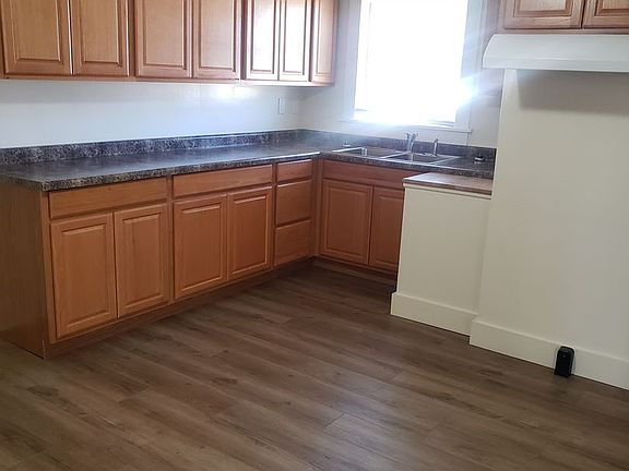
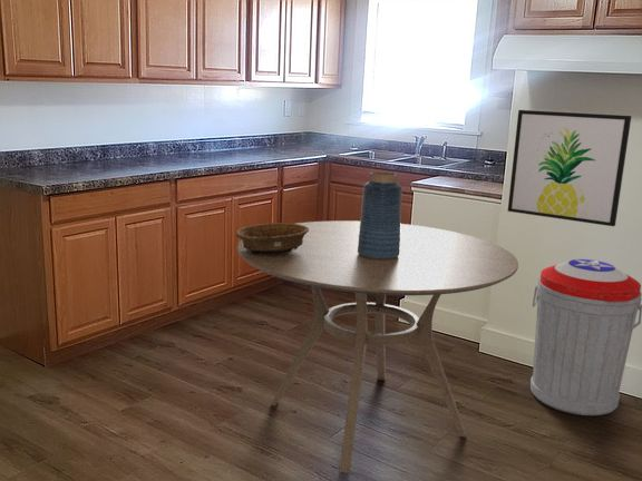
+ decorative bowl (272, 238)
+ trash can (582, 331)
+ vase (380, 214)
+ wall art (565, 166)
+ dining table (370, 336)
